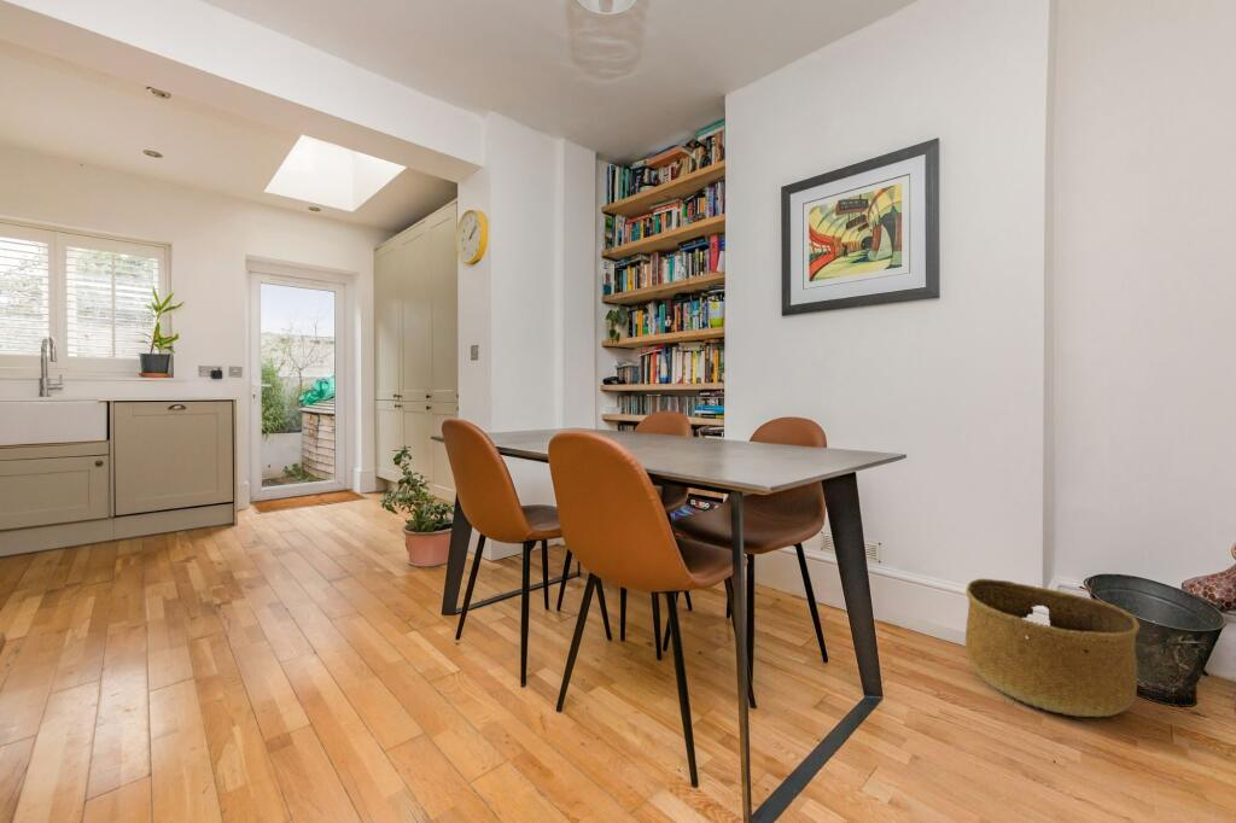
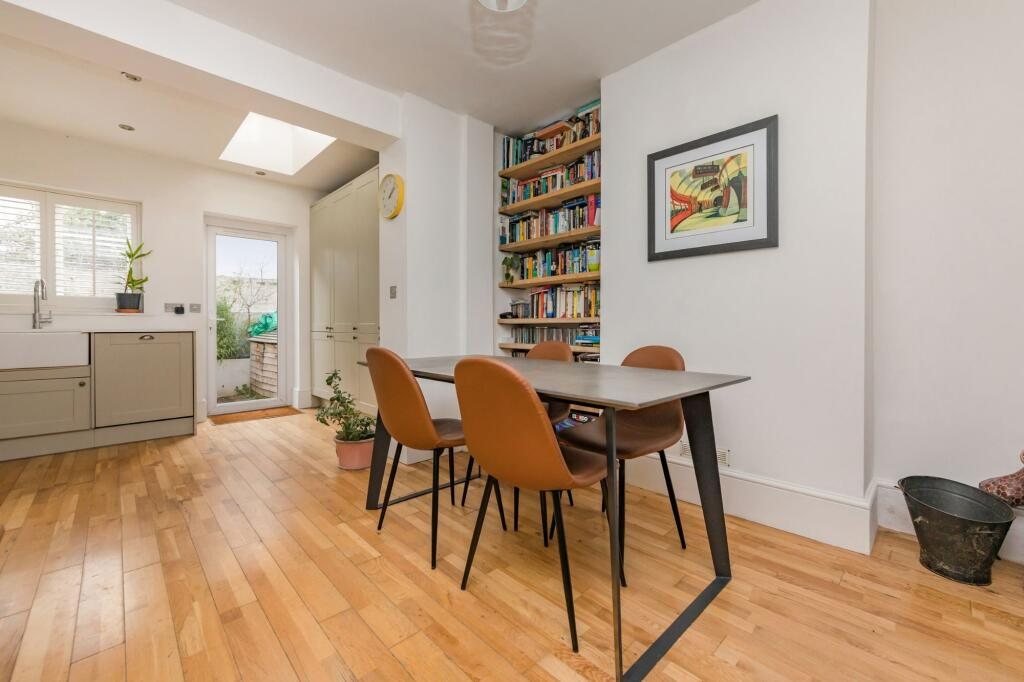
- basket (1044, 644)
